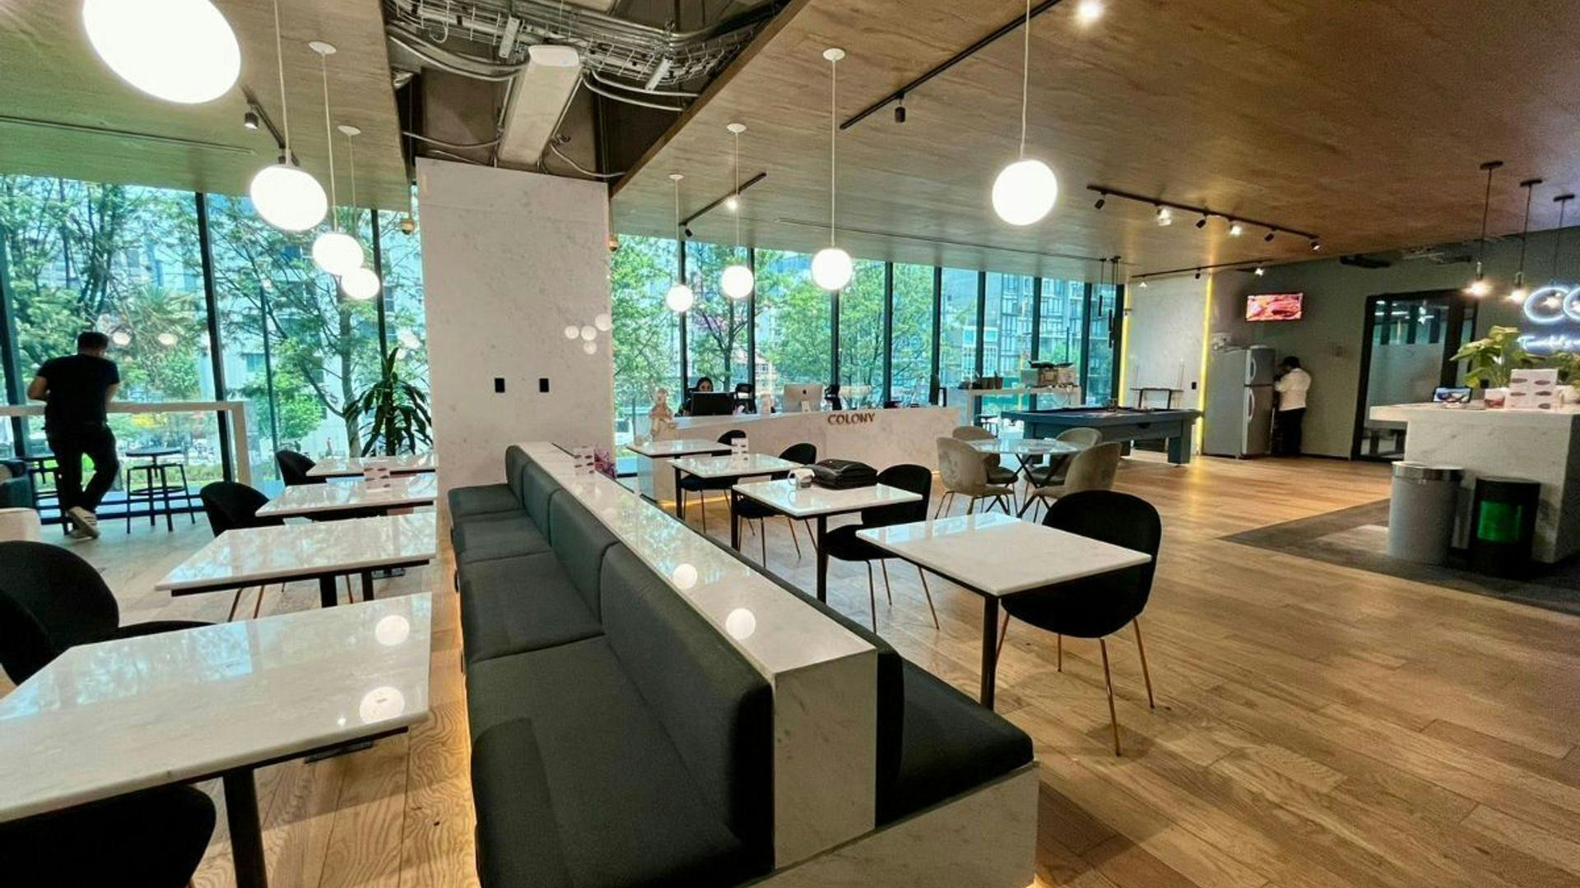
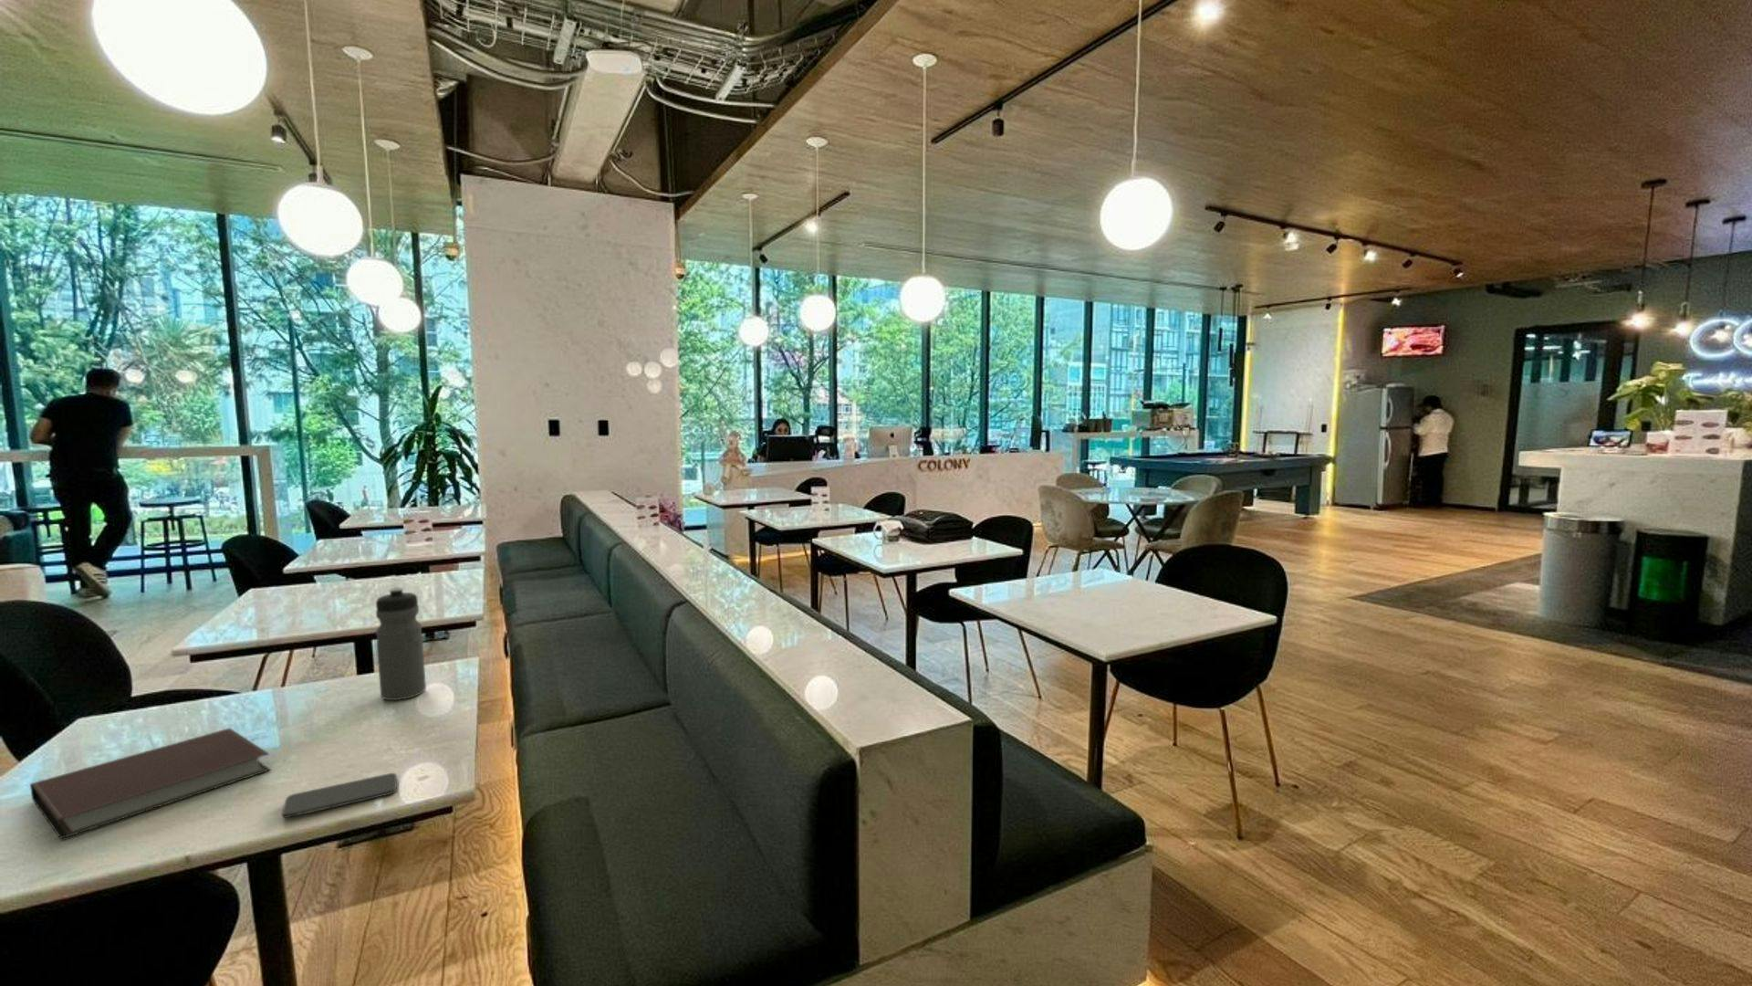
+ notebook (155, 775)
+ smartphone (342, 793)
+ water bottle (399, 640)
